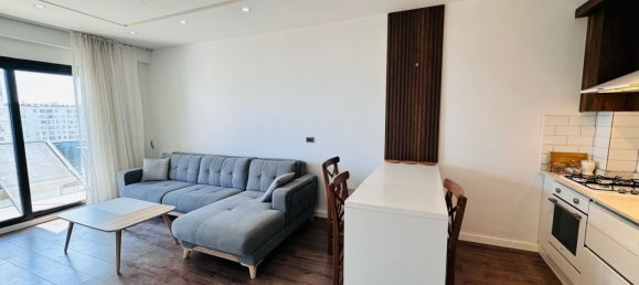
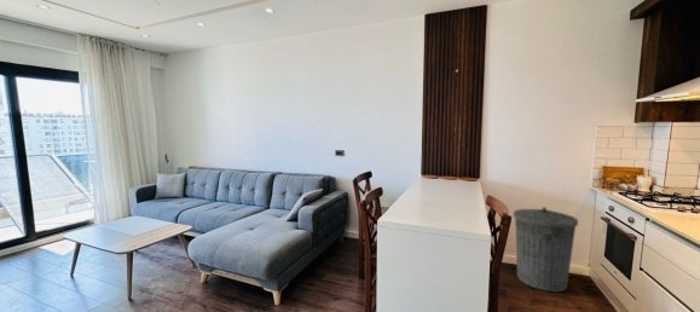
+ trash can (542, 244)
